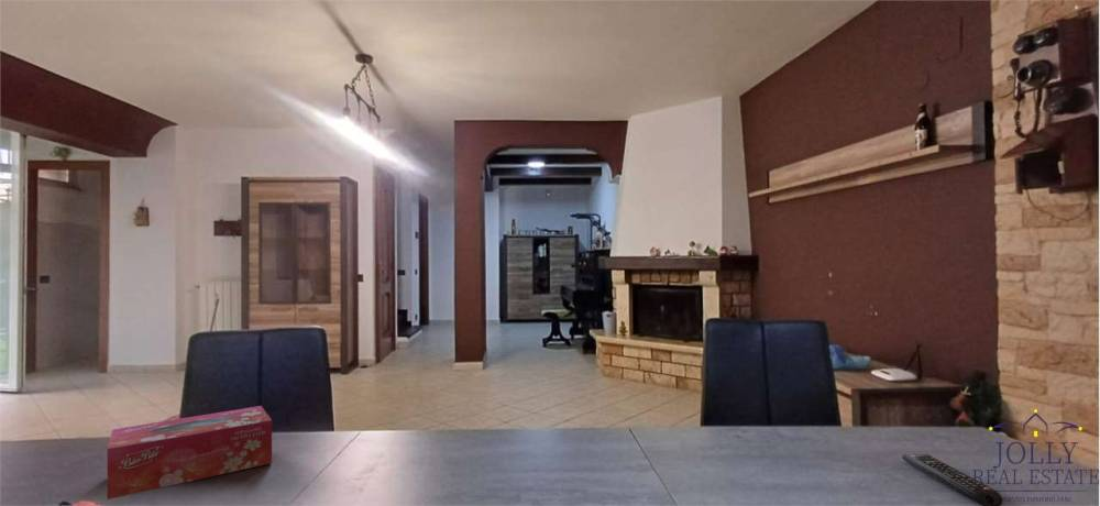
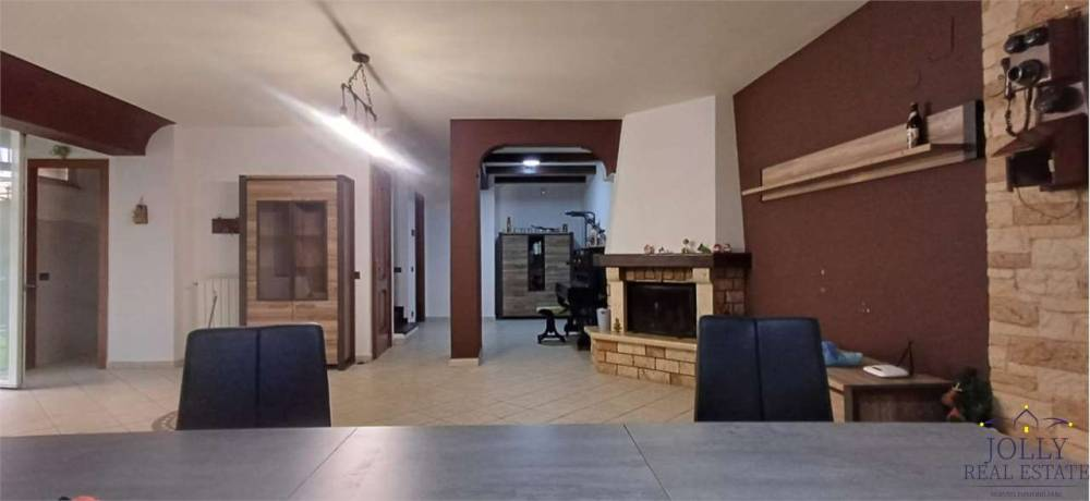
- tissue box (194, 447)
- remote control (947, 475)
